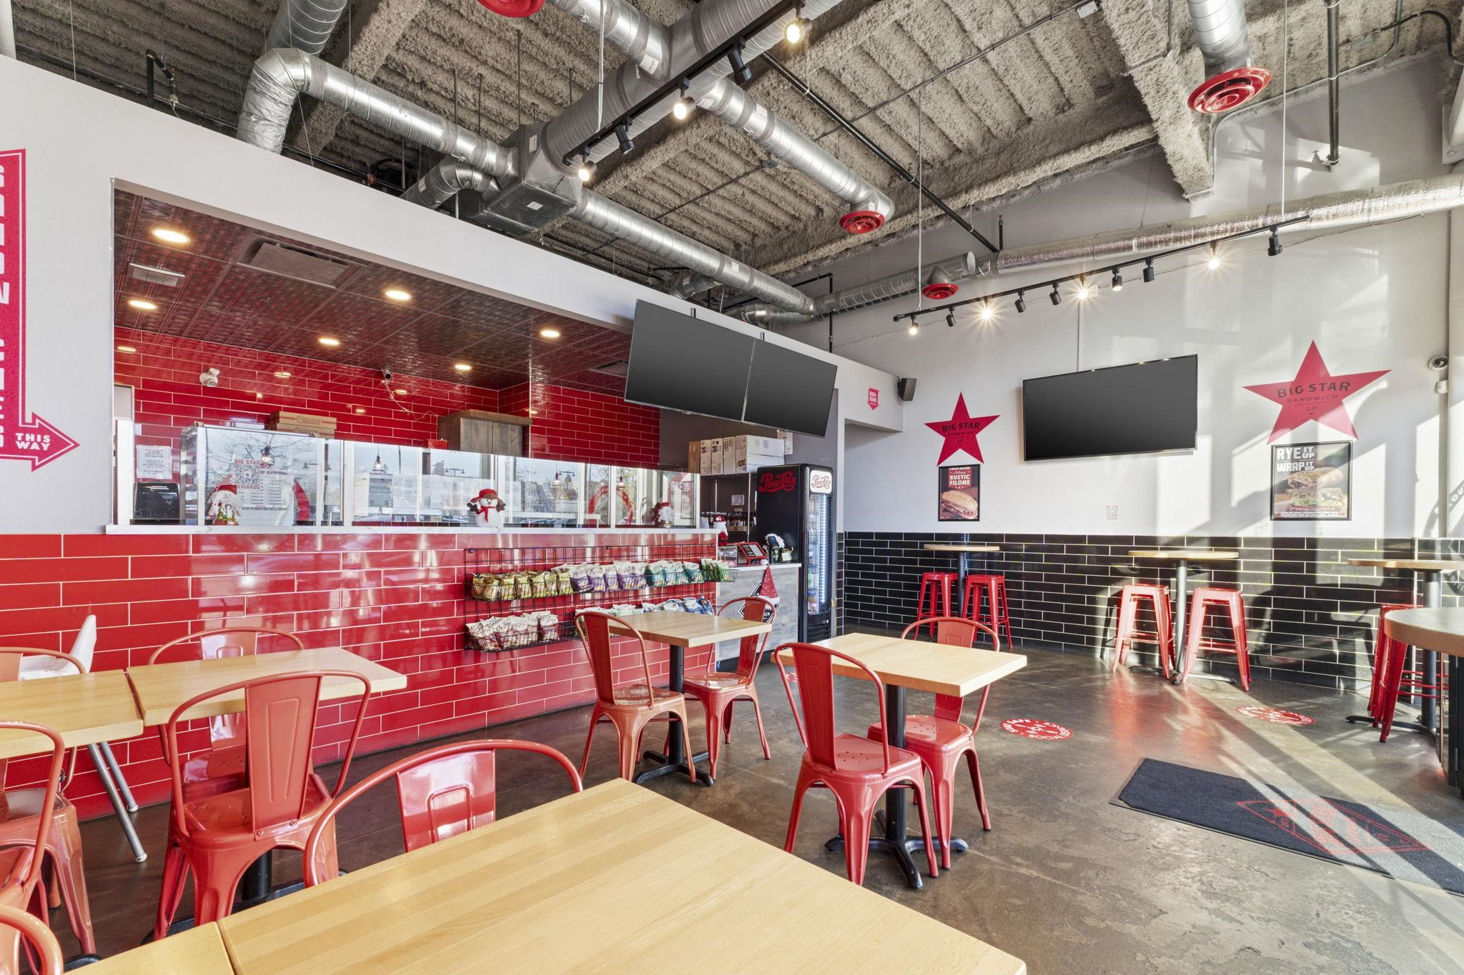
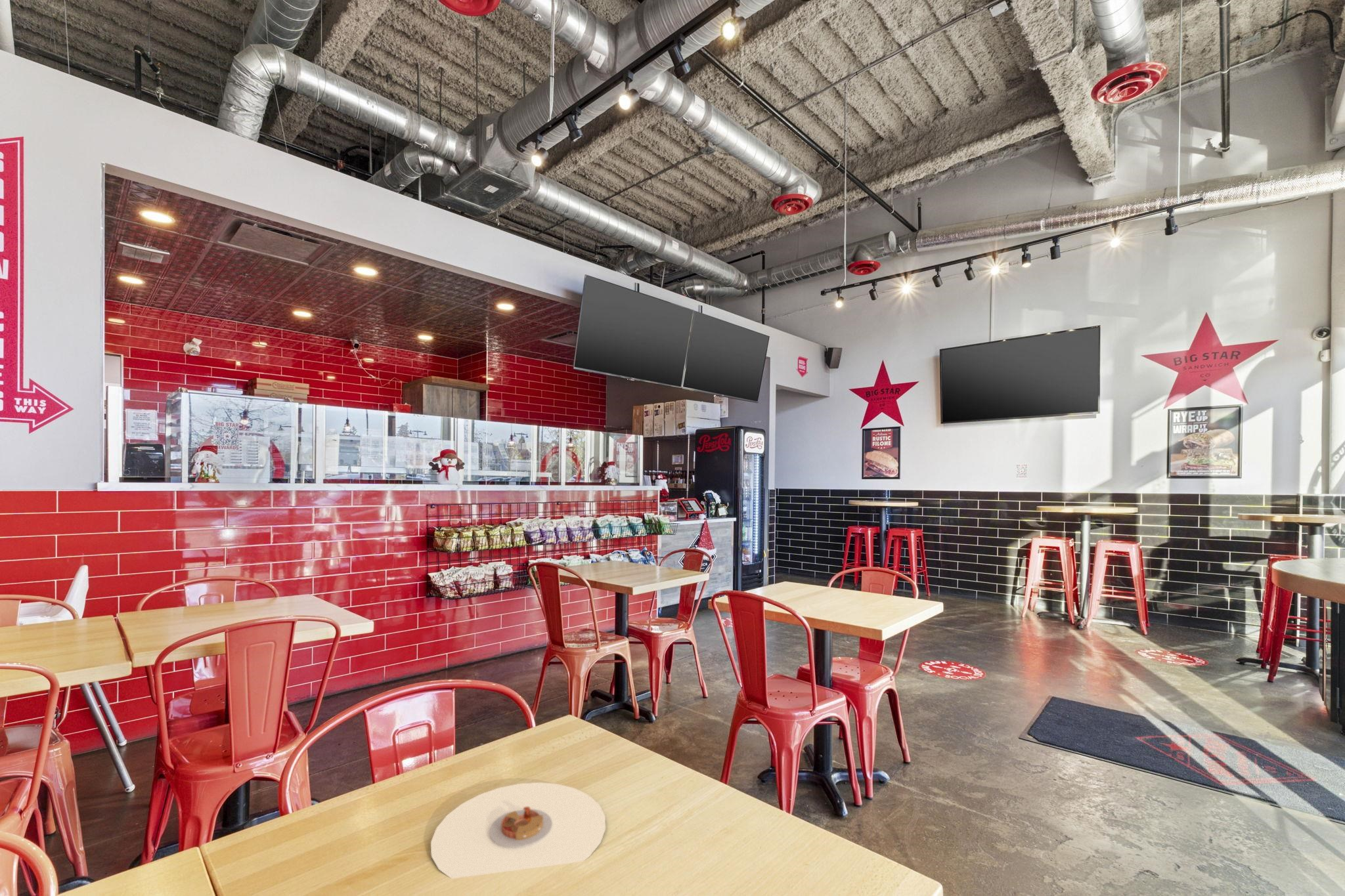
+ plate (521, 823)
